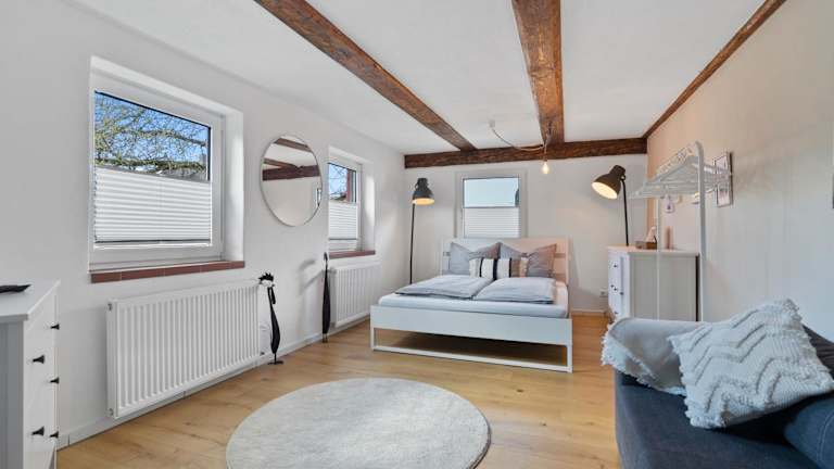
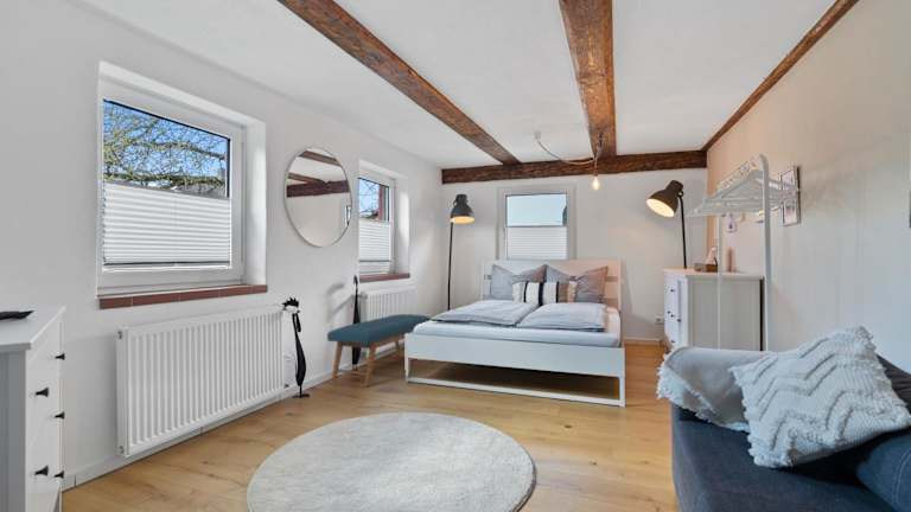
+ bench (384, 344)
